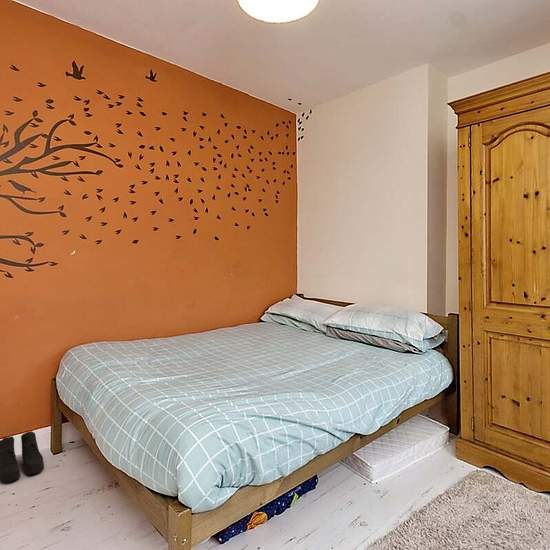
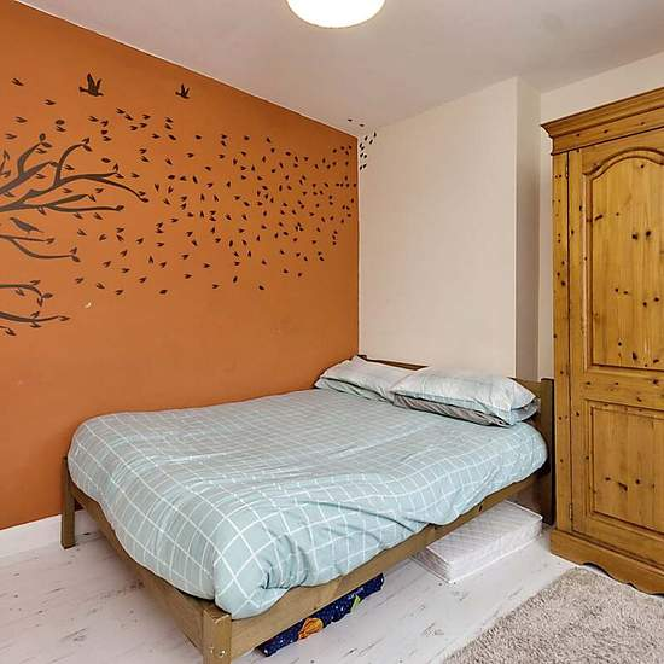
- boots (22, 453)
